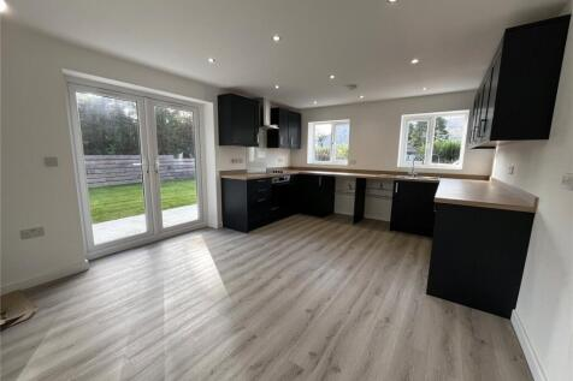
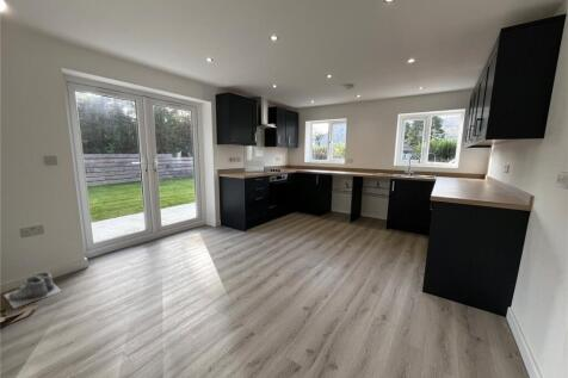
+ boots (32, 284)
